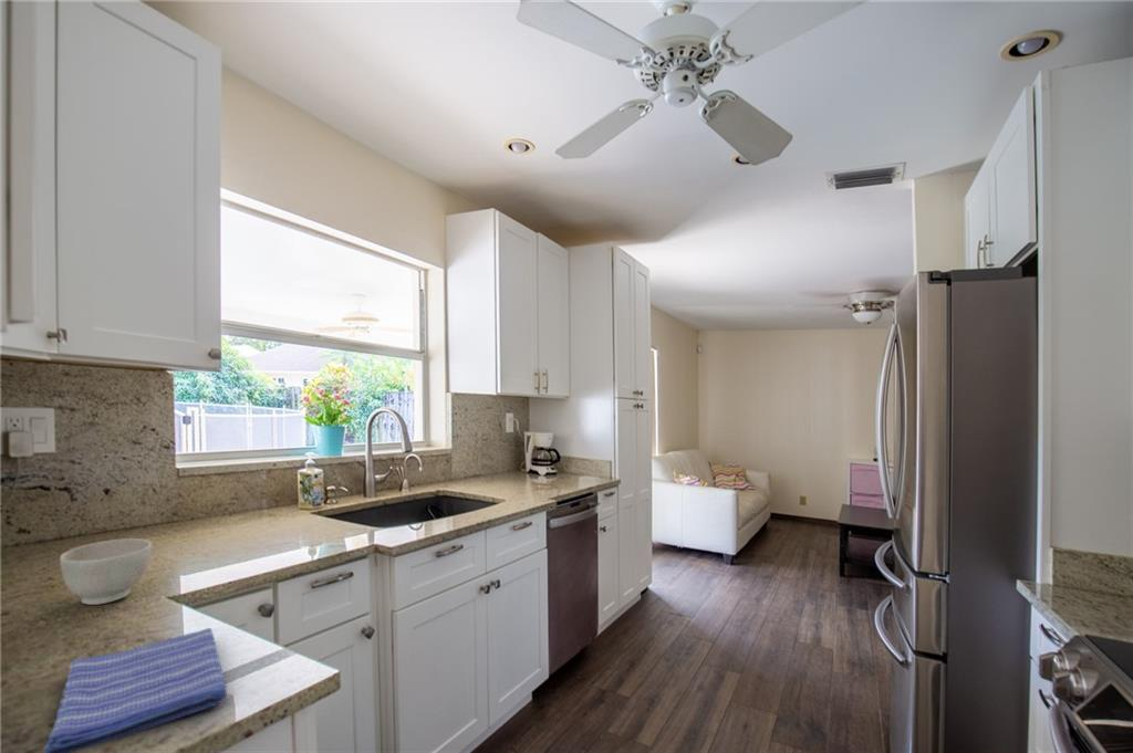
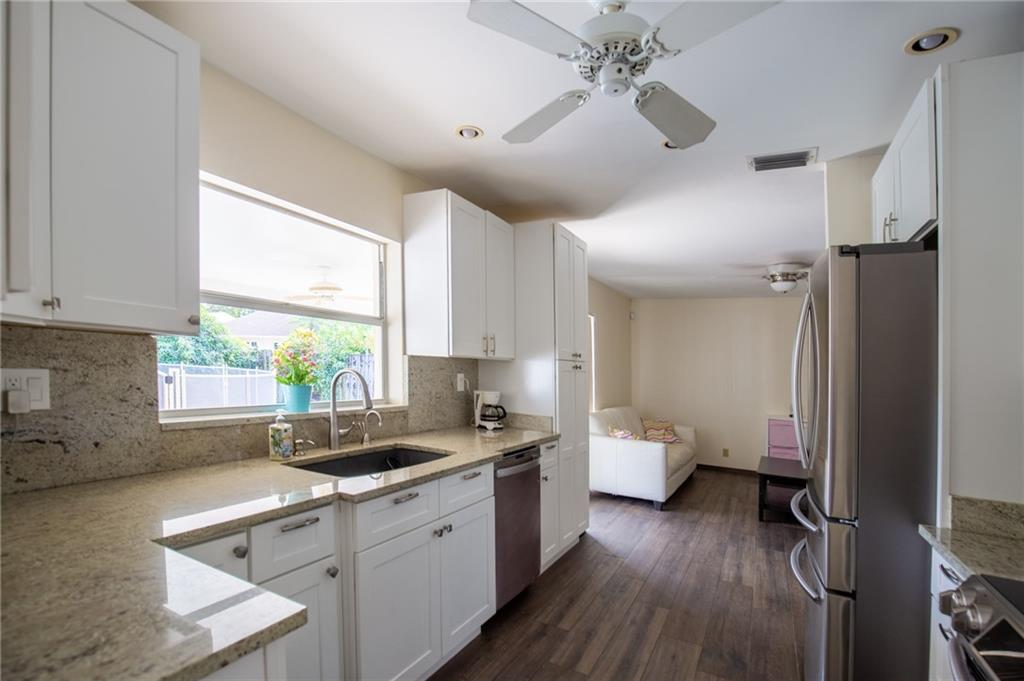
- bowl (107, 573)
- dish towel (144, 679)
